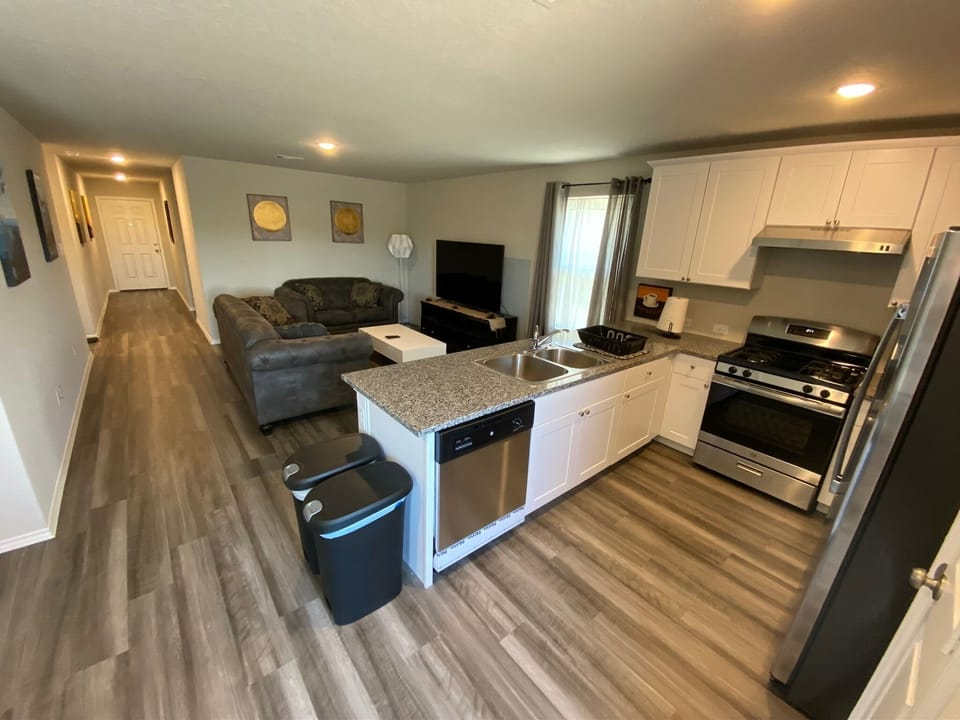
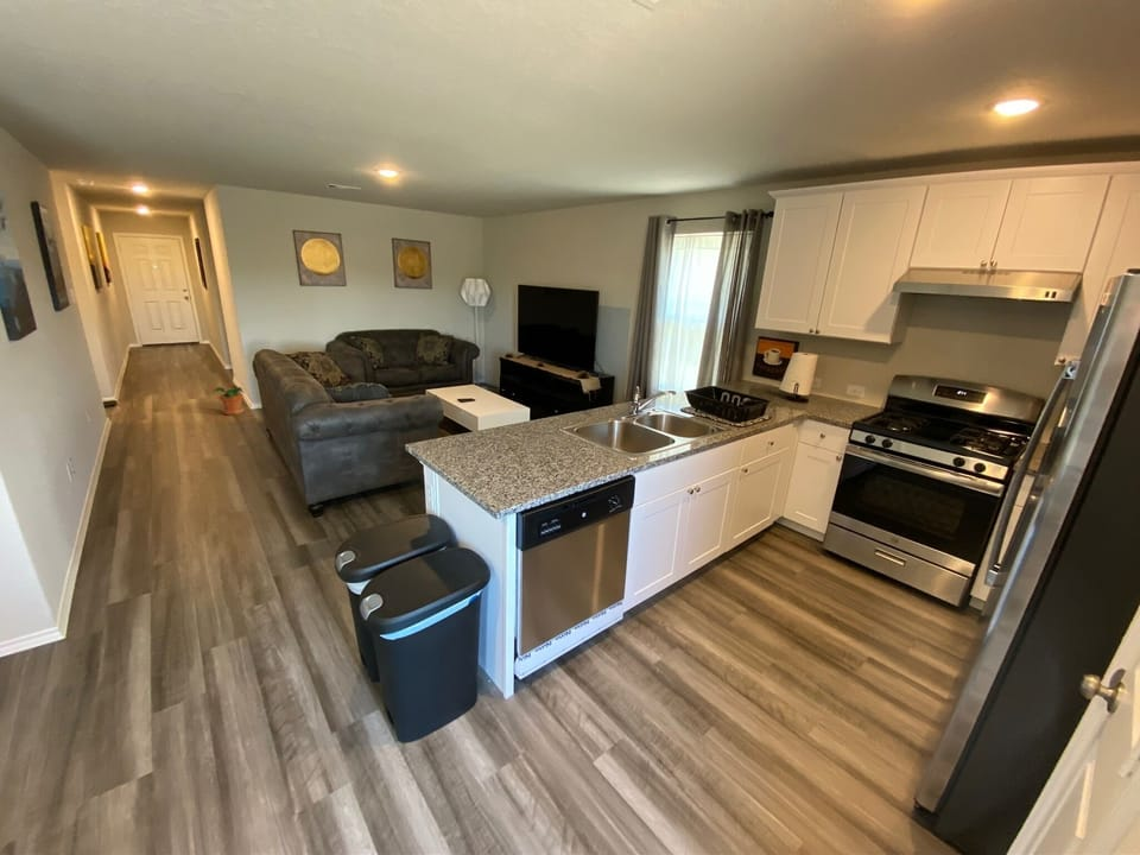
+ potted plant (229, 400)
